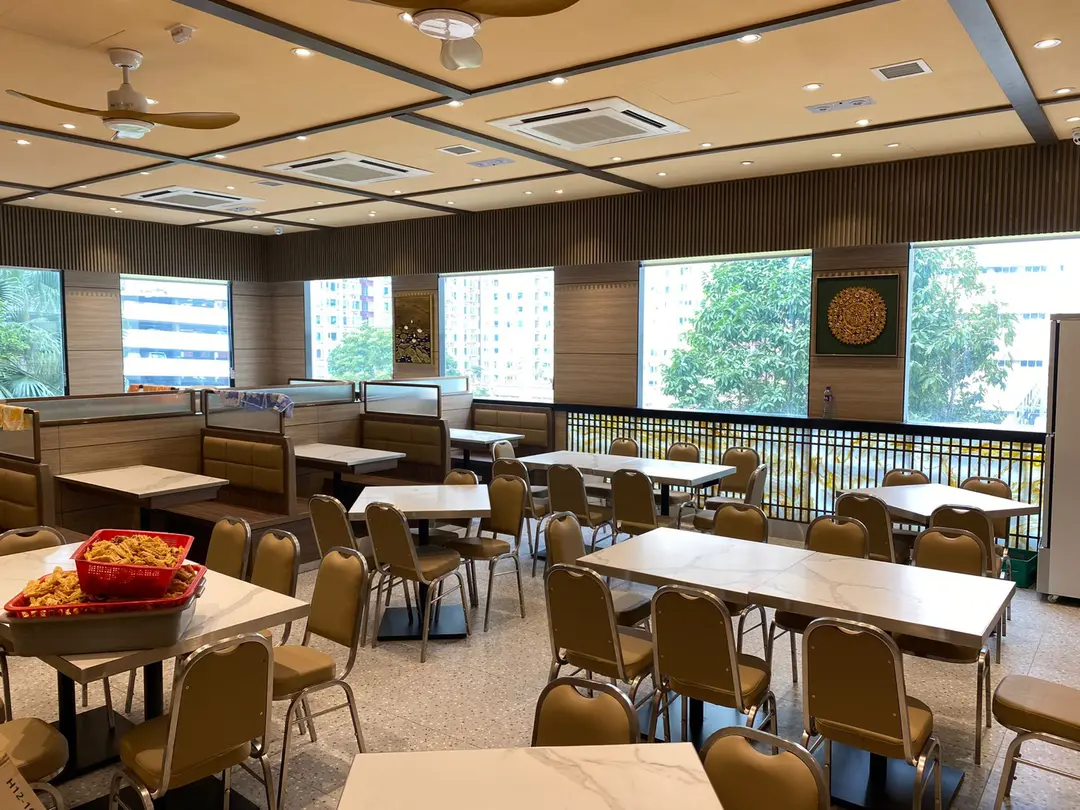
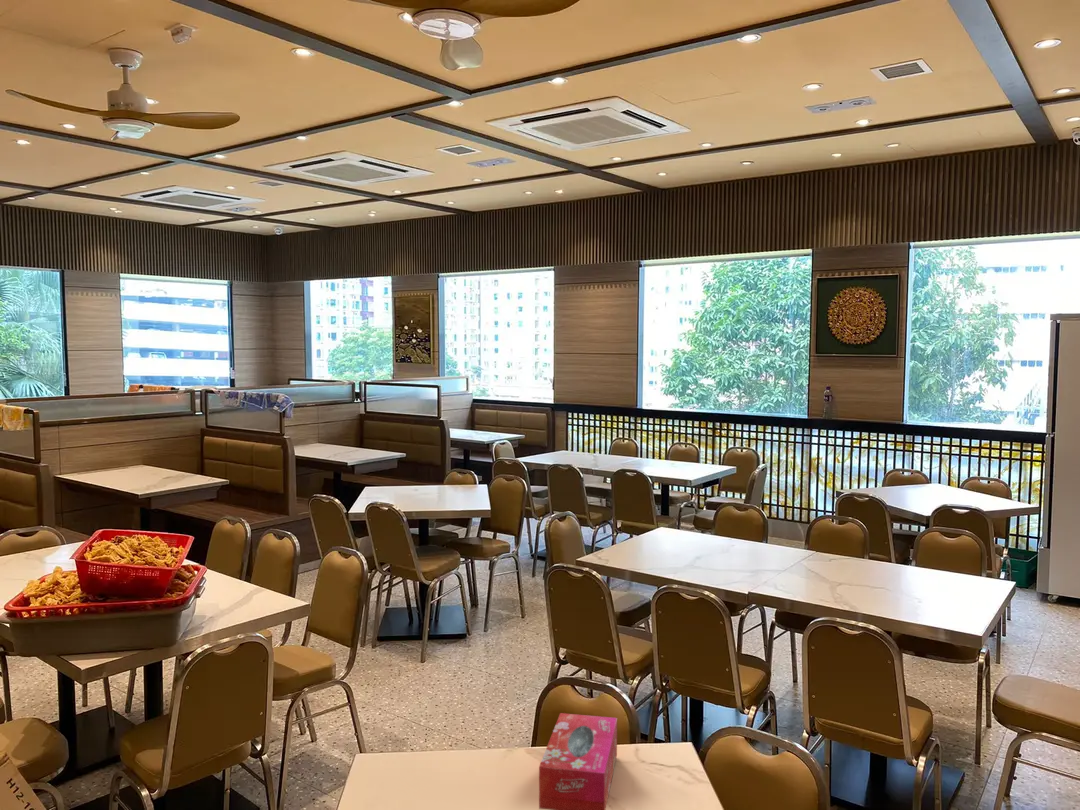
+ tissue box (580, 760)
